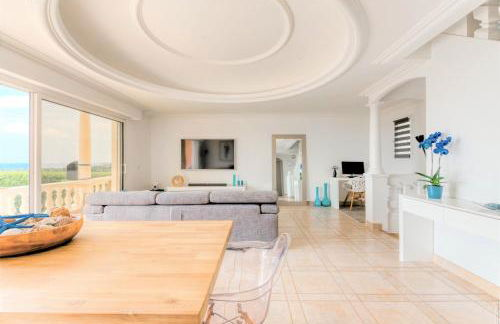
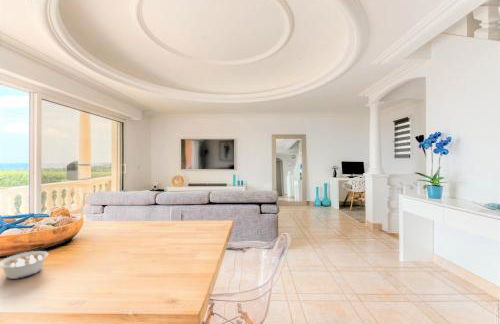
+ legume (24, 264)
